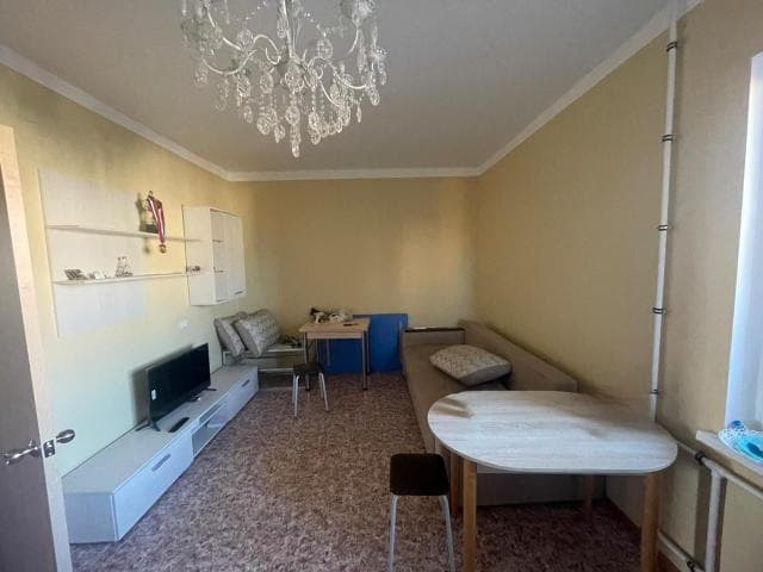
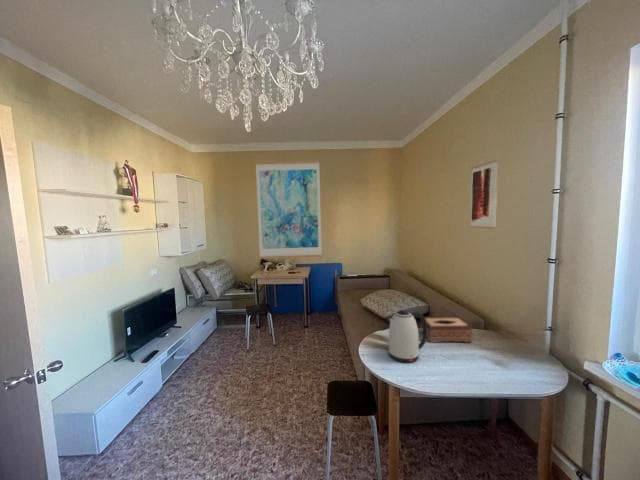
+ tissue box (445, 329)
+ wall art (289, 210)
+ wall art (483, 196)
+ kettle (408, 332)
